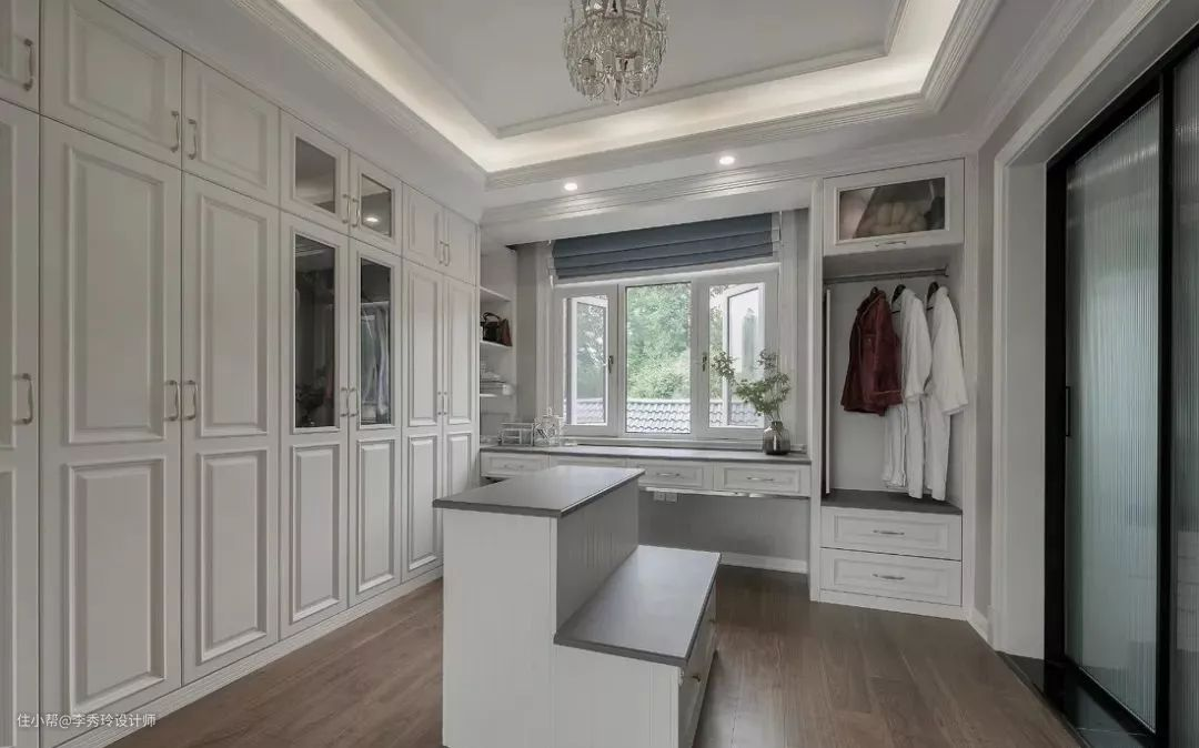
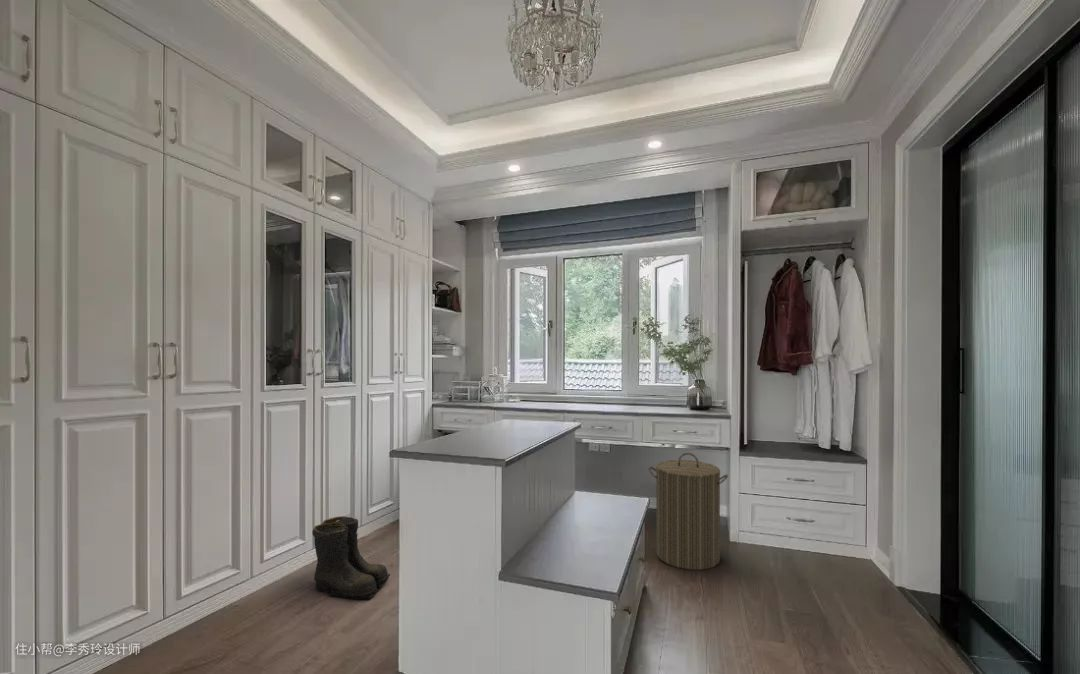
+ boots (350, 554)
+ laundry hamper (687, 504)
